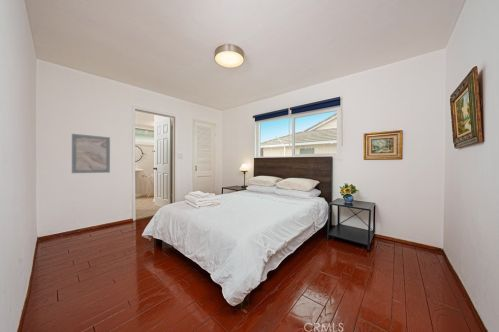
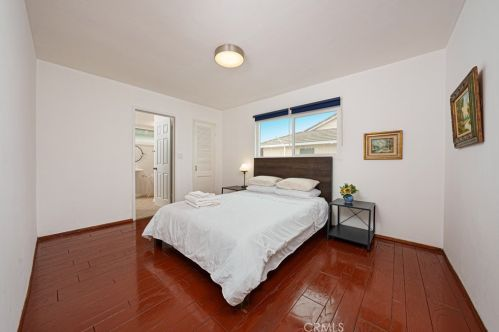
- wall art (91, 154)
